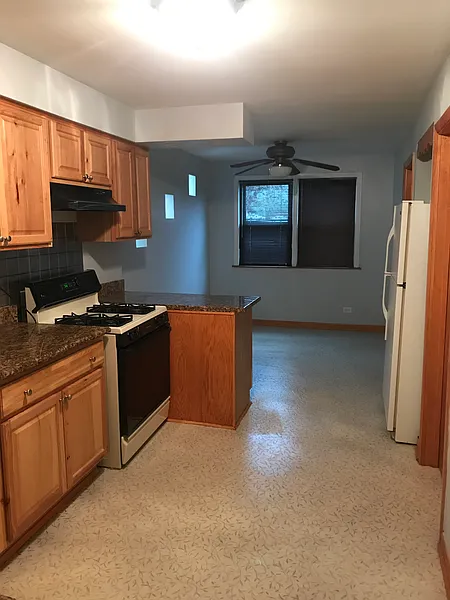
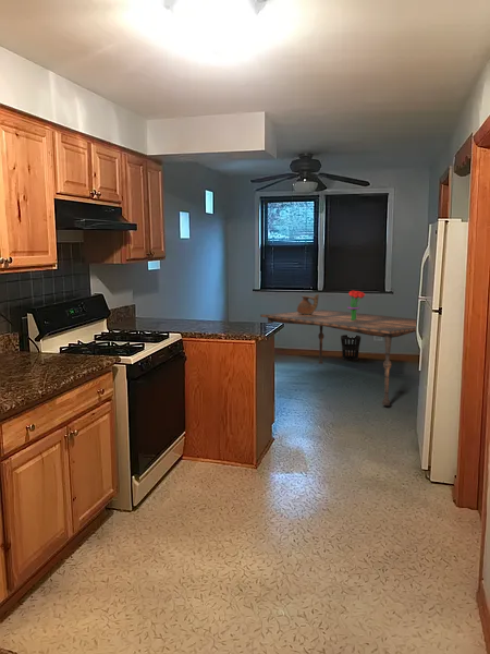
+ ceramic jug (306, 304)
+ dining table (353, 331)
+ wastebasket (350, 348)
+ bouquet (355, 305)
